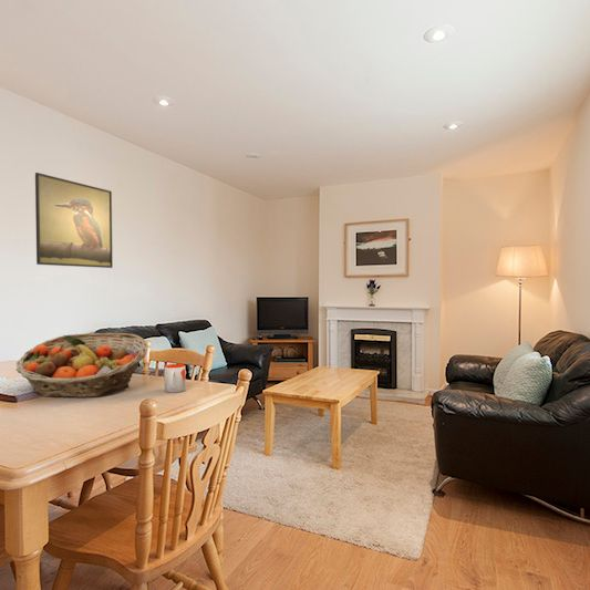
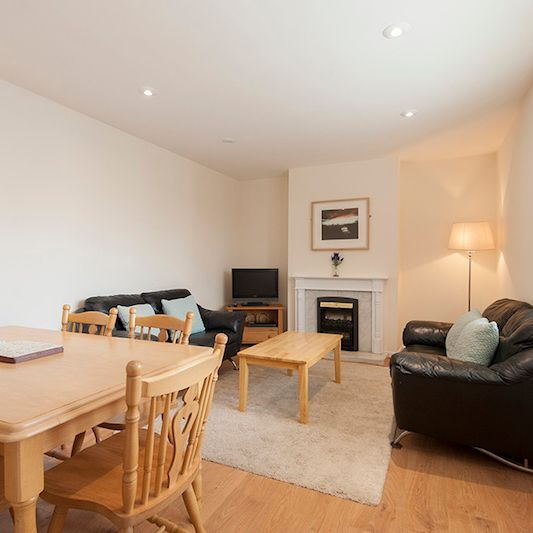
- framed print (76, 224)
- fruit basket (85, 363)
- mug (174, 379)
